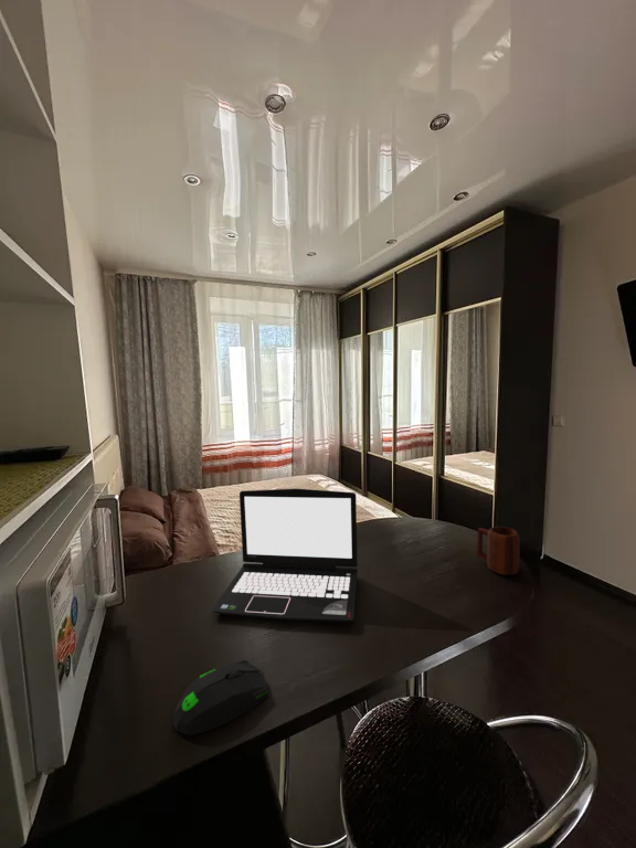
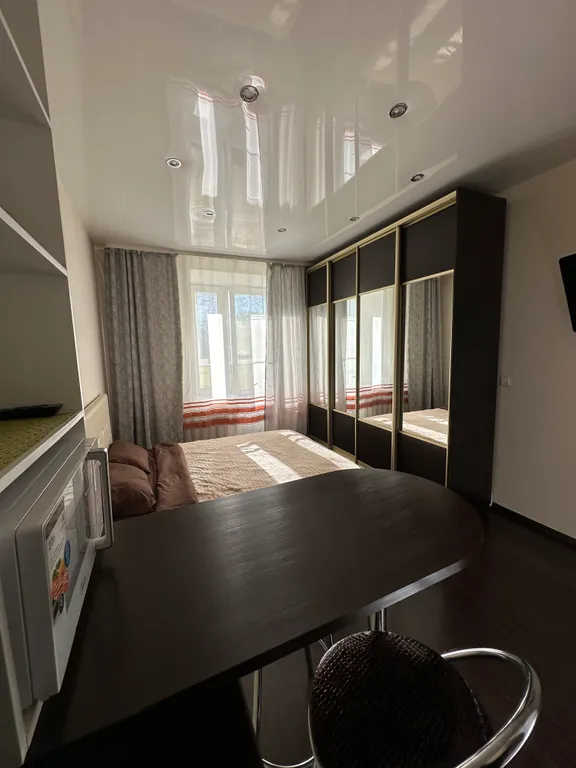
- mug (497, 548)
- computer mouse (219, 687)
- laptop (288, 549)
